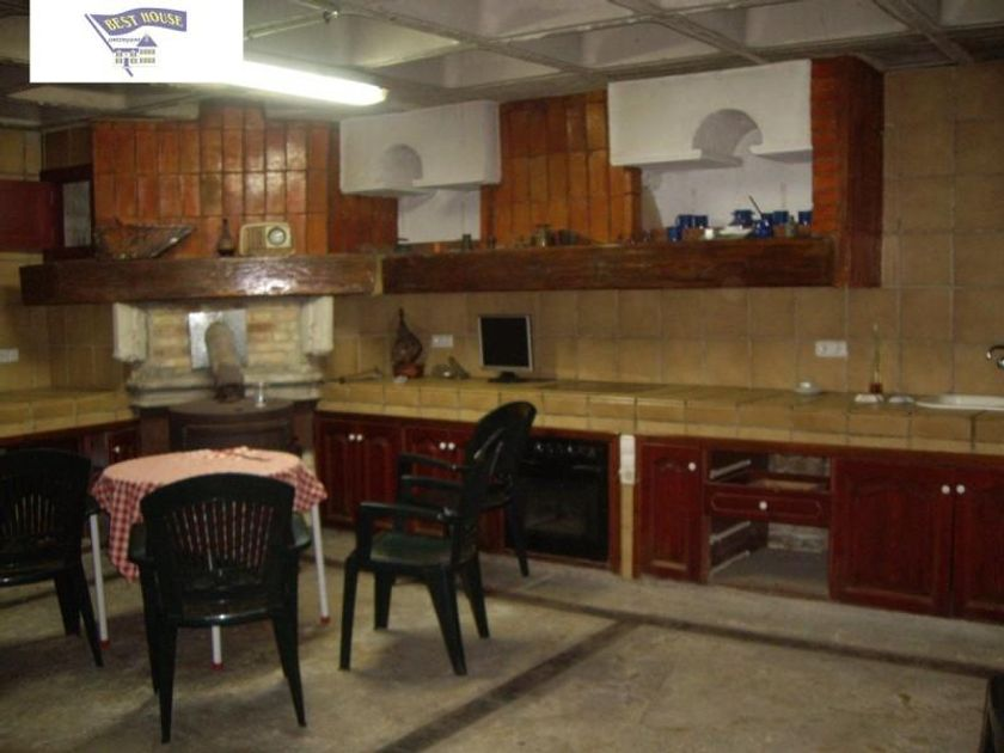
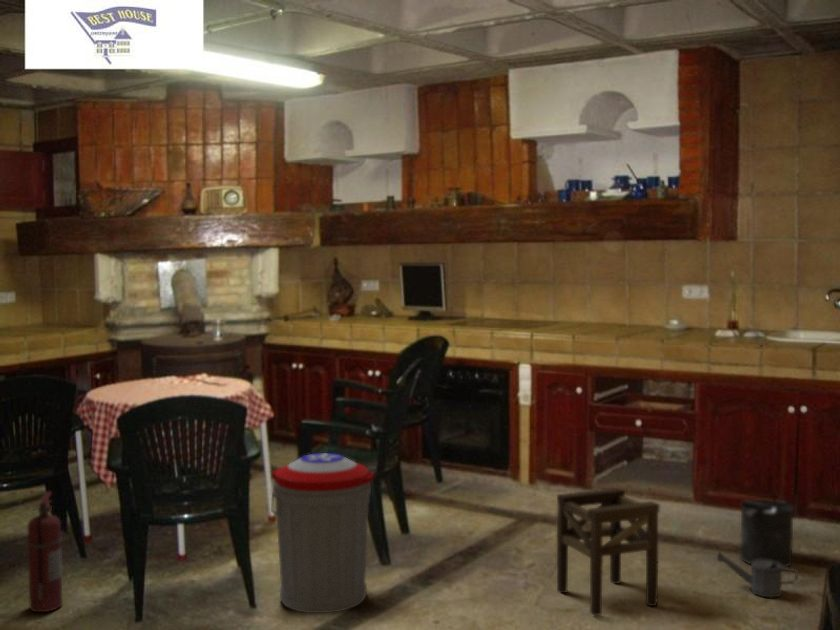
+ watering can (756, 574)
+ trash can (322, 527)
+ stool (606, 548)
+ bucket (767, 525)
+ fire extinguisher (45, 551)
